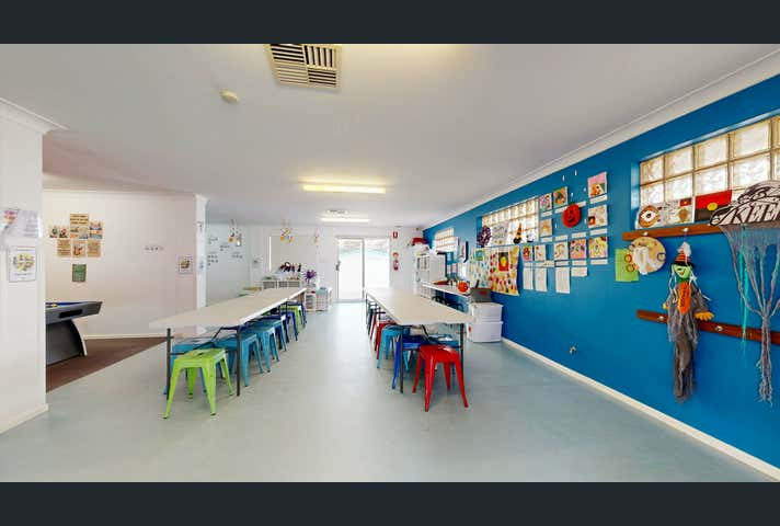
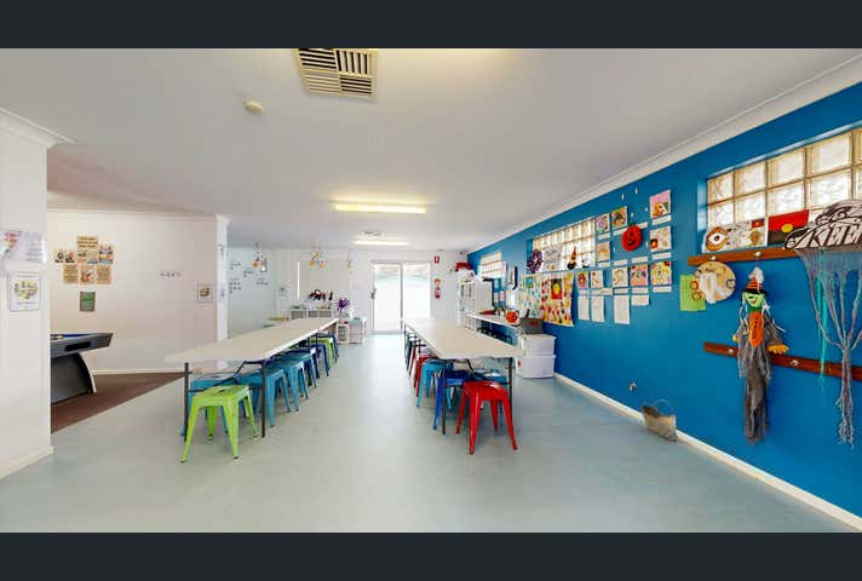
+ basket (656, 416)
